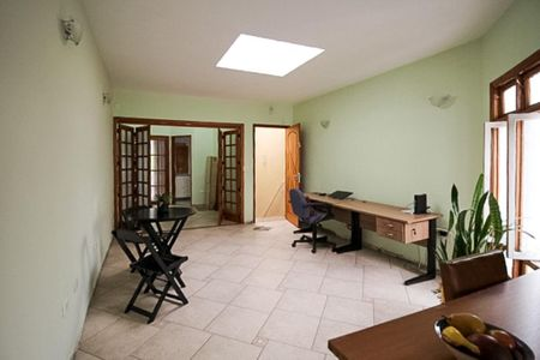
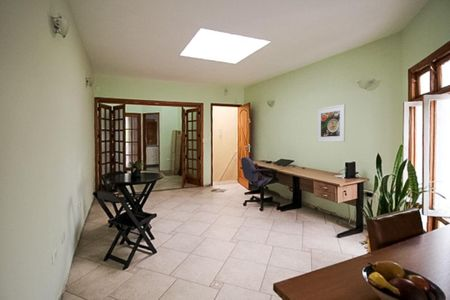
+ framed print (330, 124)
